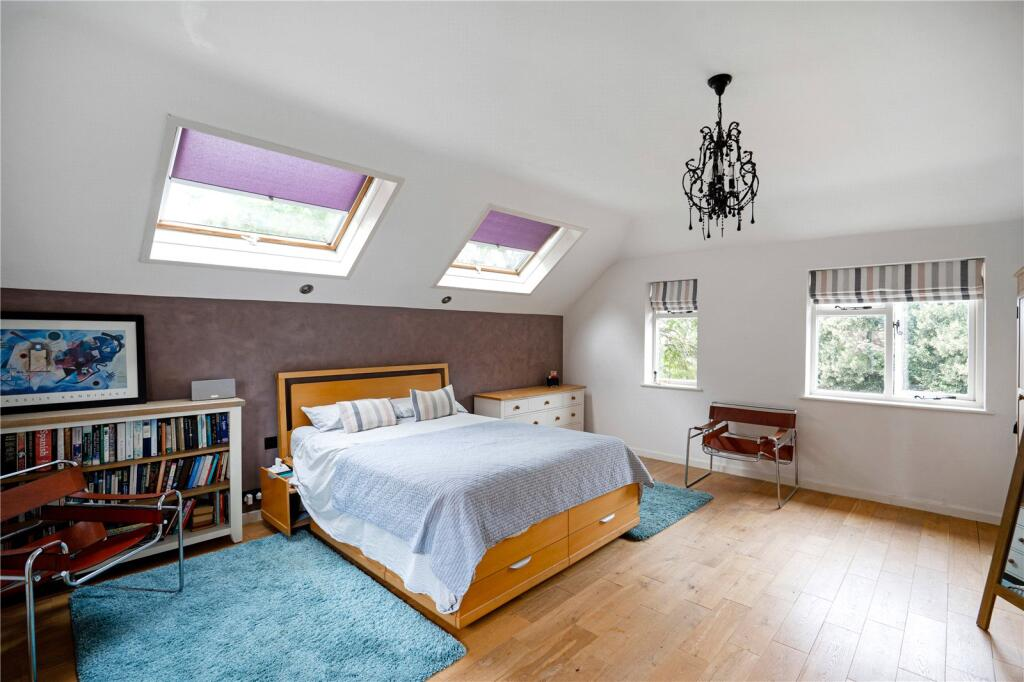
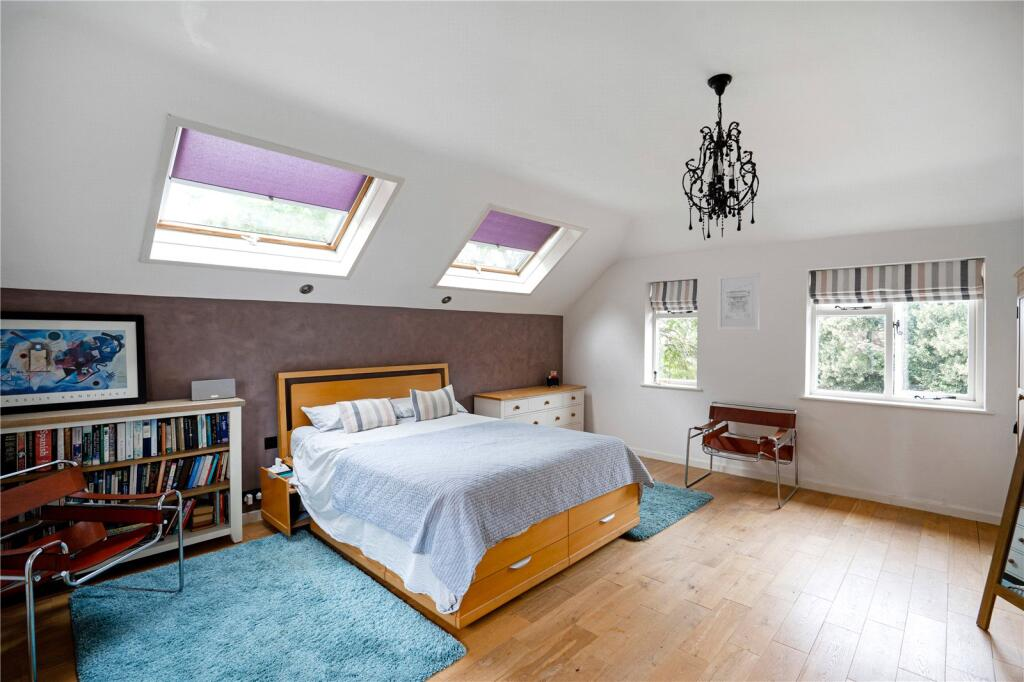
+ wall art (737, 302)
